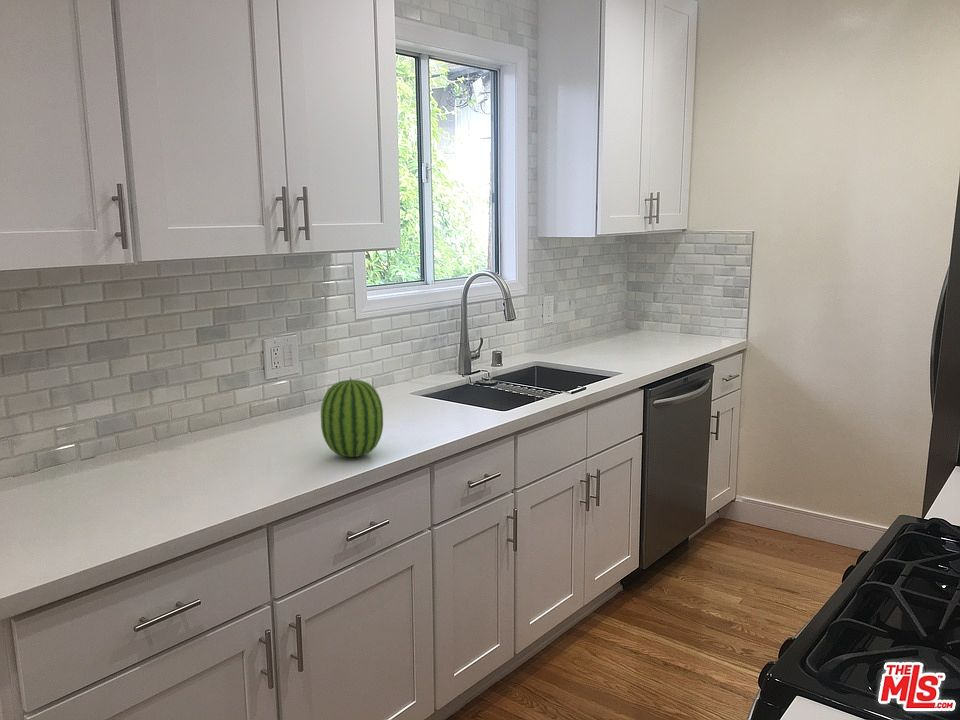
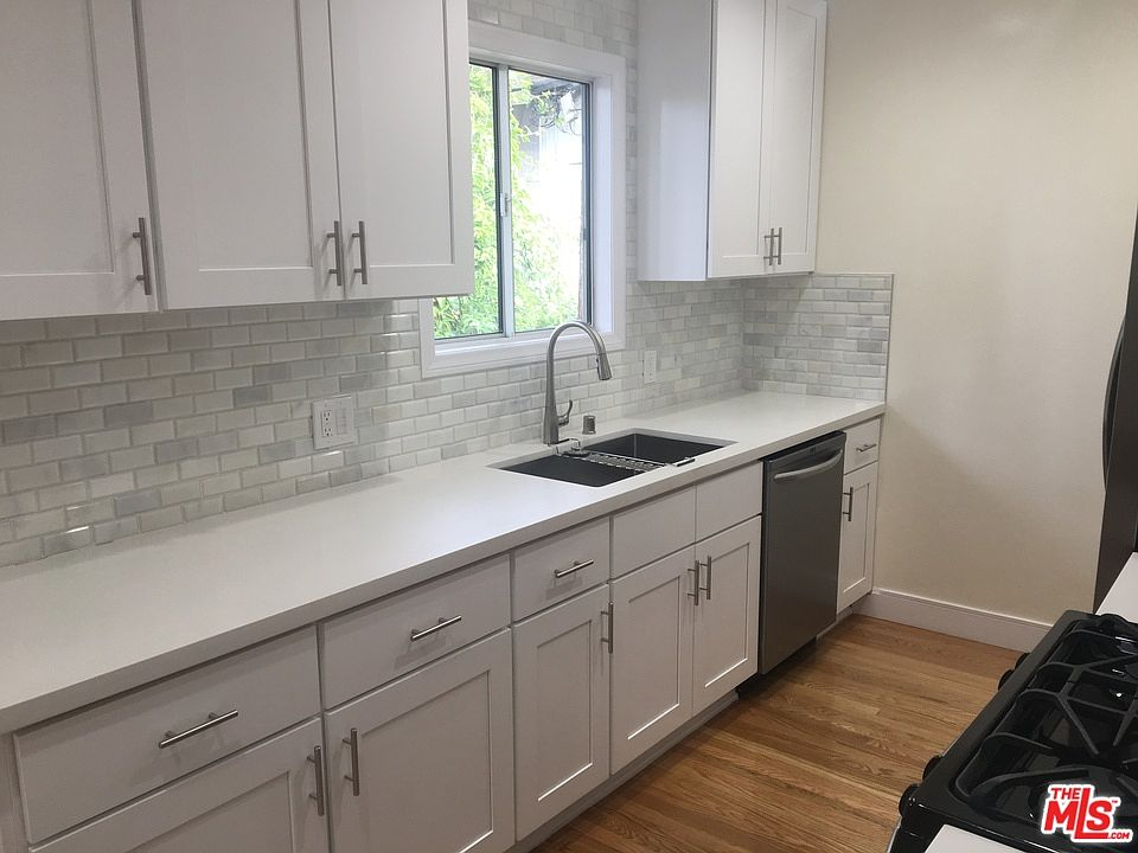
- fruit (352, 416)
